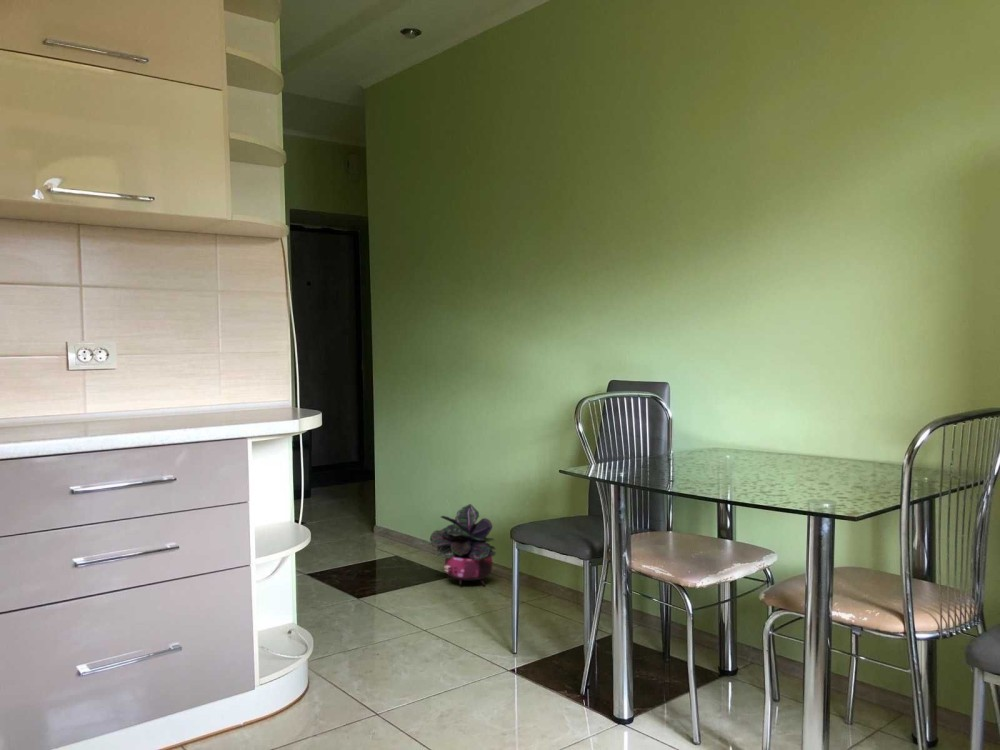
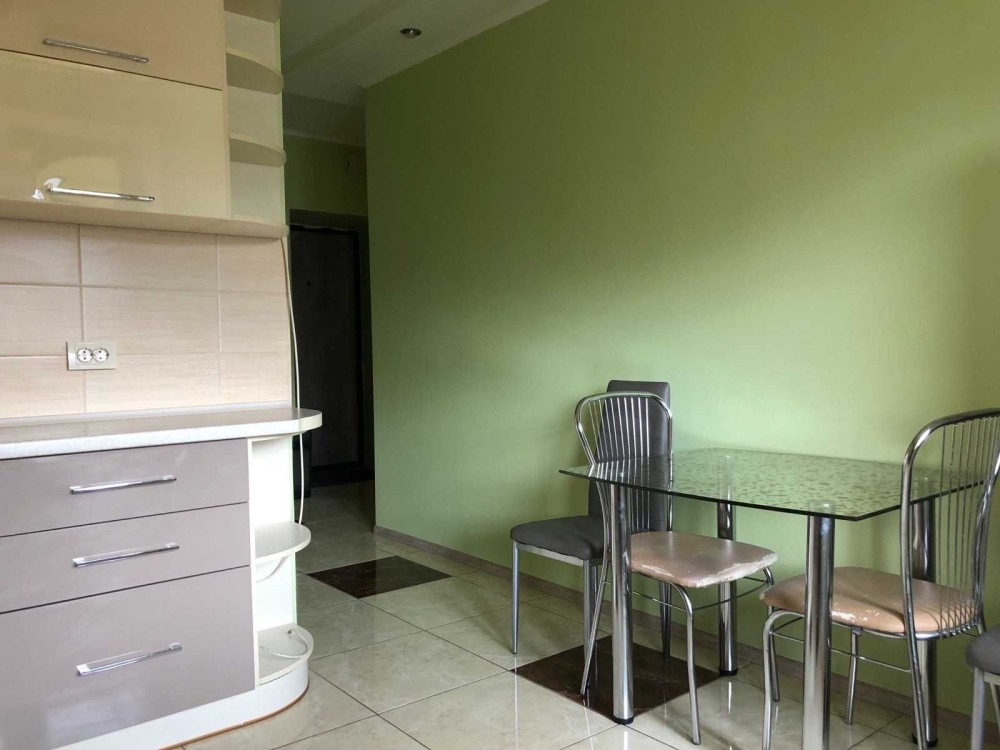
- potted plant (466, 544)
